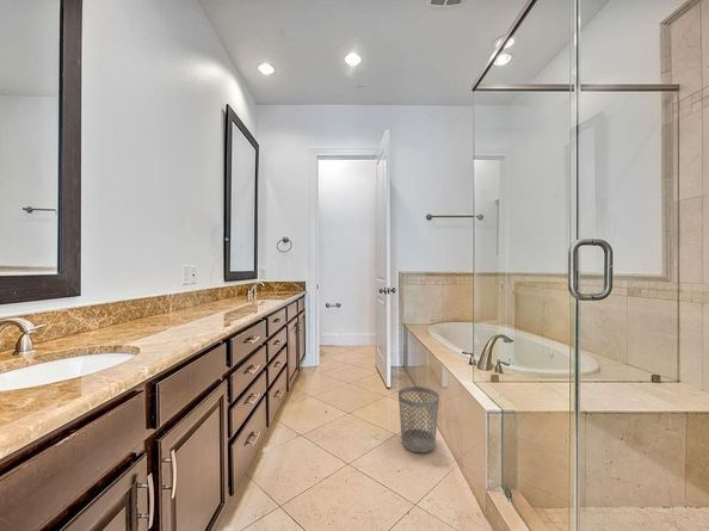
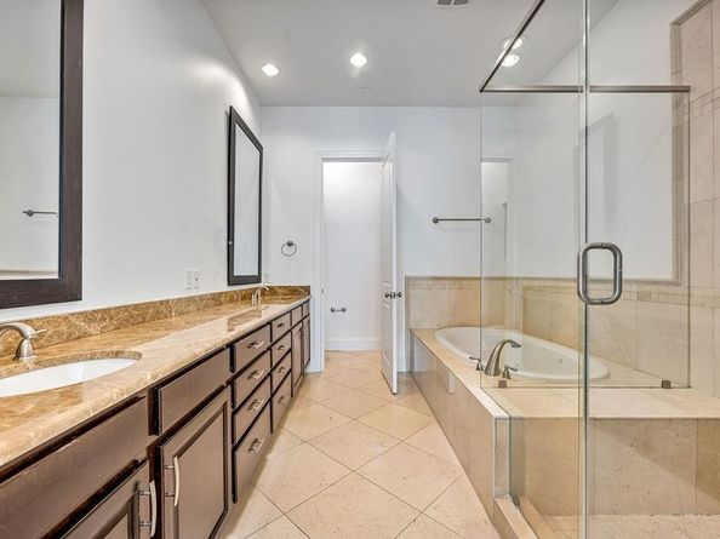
- wastebasket (418, 419)
